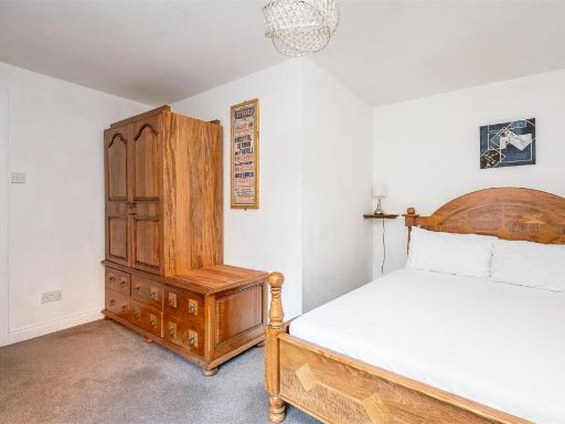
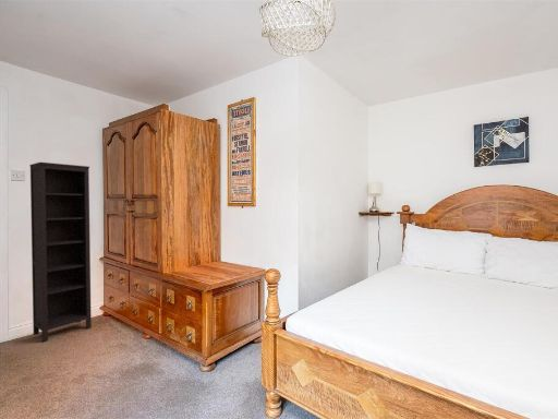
+ bookcase (61, 248)
